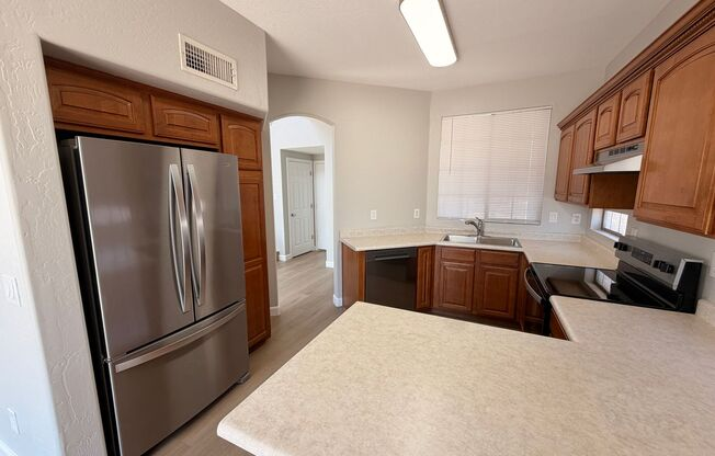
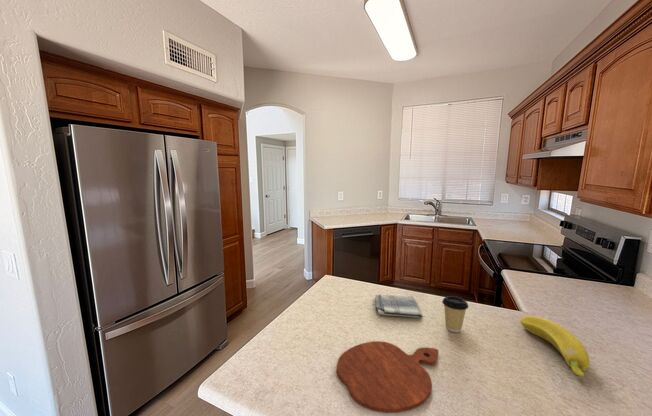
+ fruit (549, 338)
+ dish towel (396, 304)
+ coffee cup (454, 313)
+ cutting board (395, 366)
